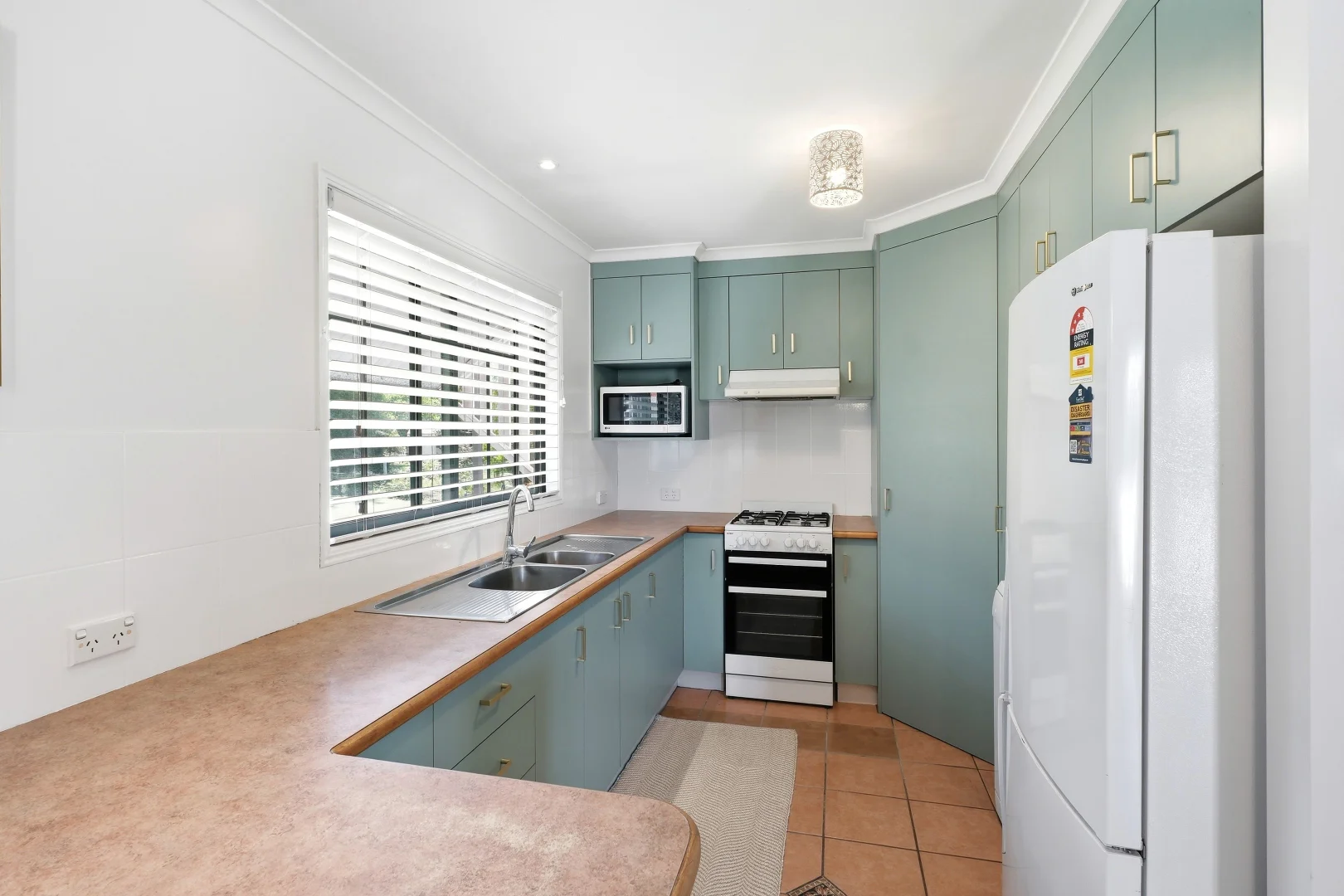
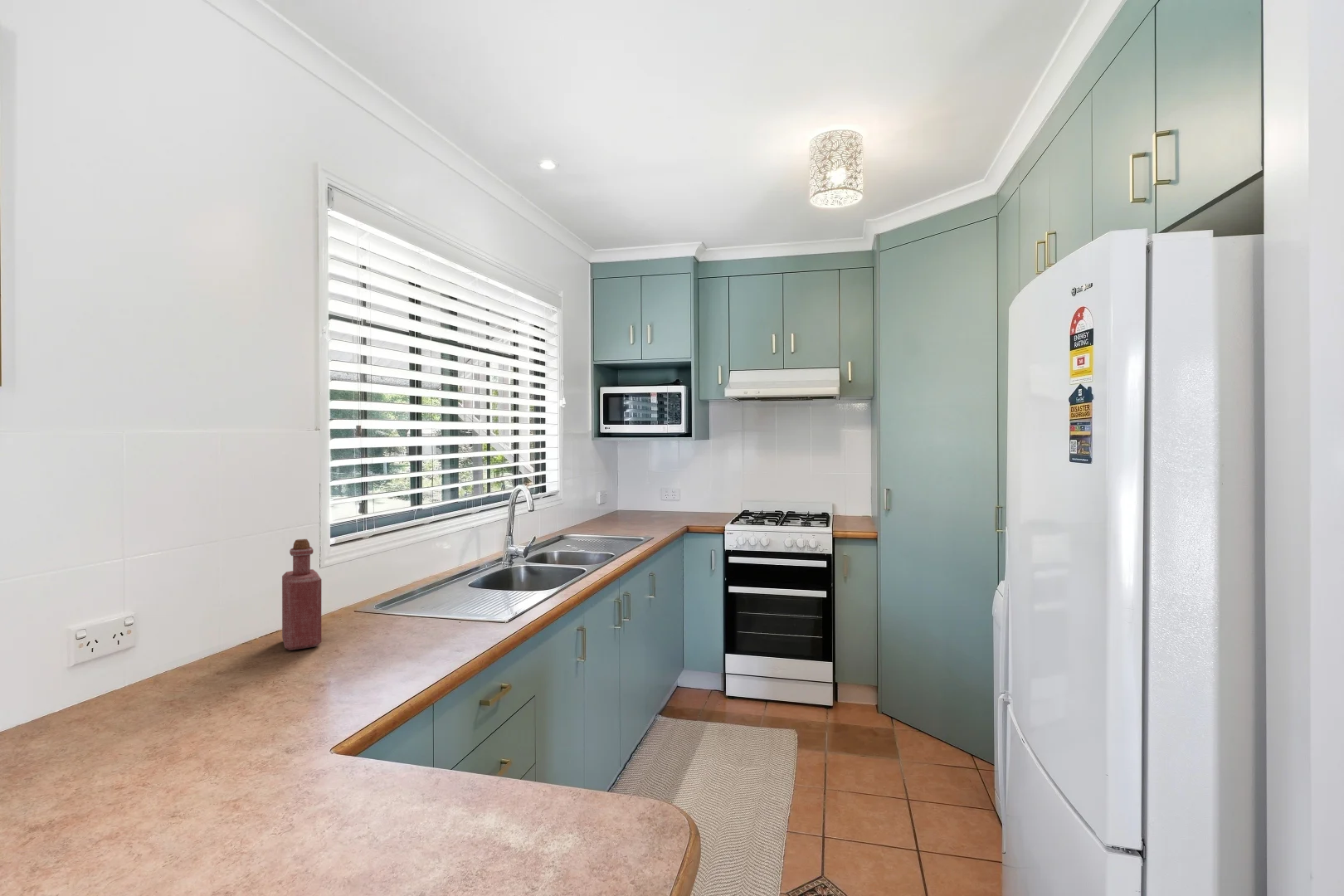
+ bottle (301, 591)
